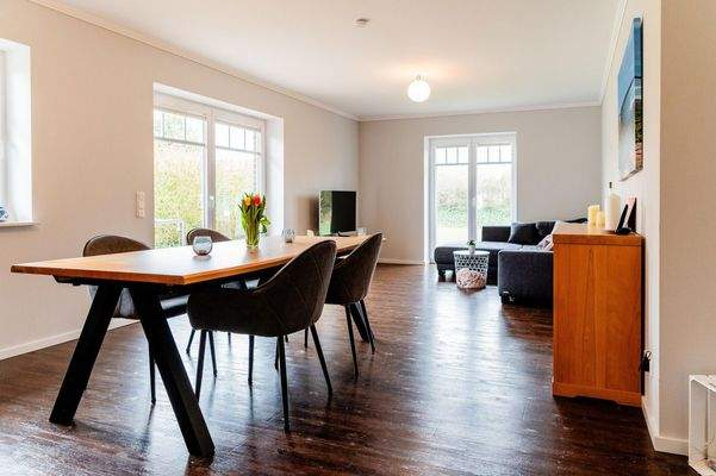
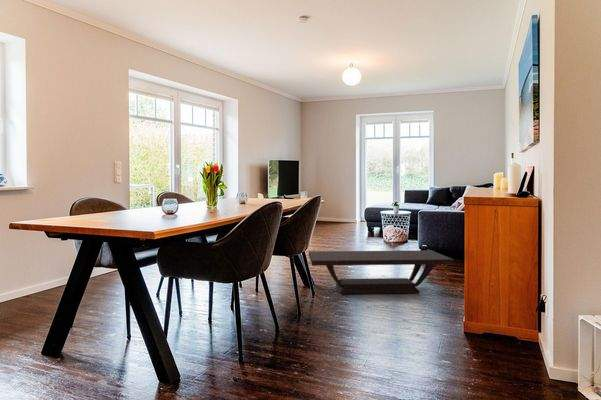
+ coffee table (376, 278)
